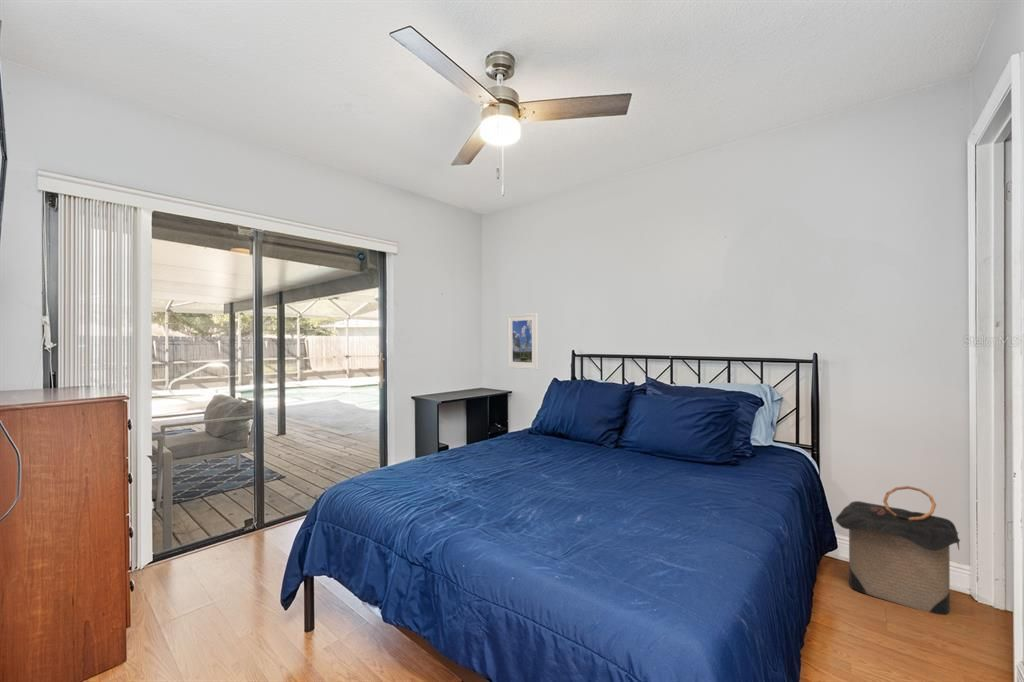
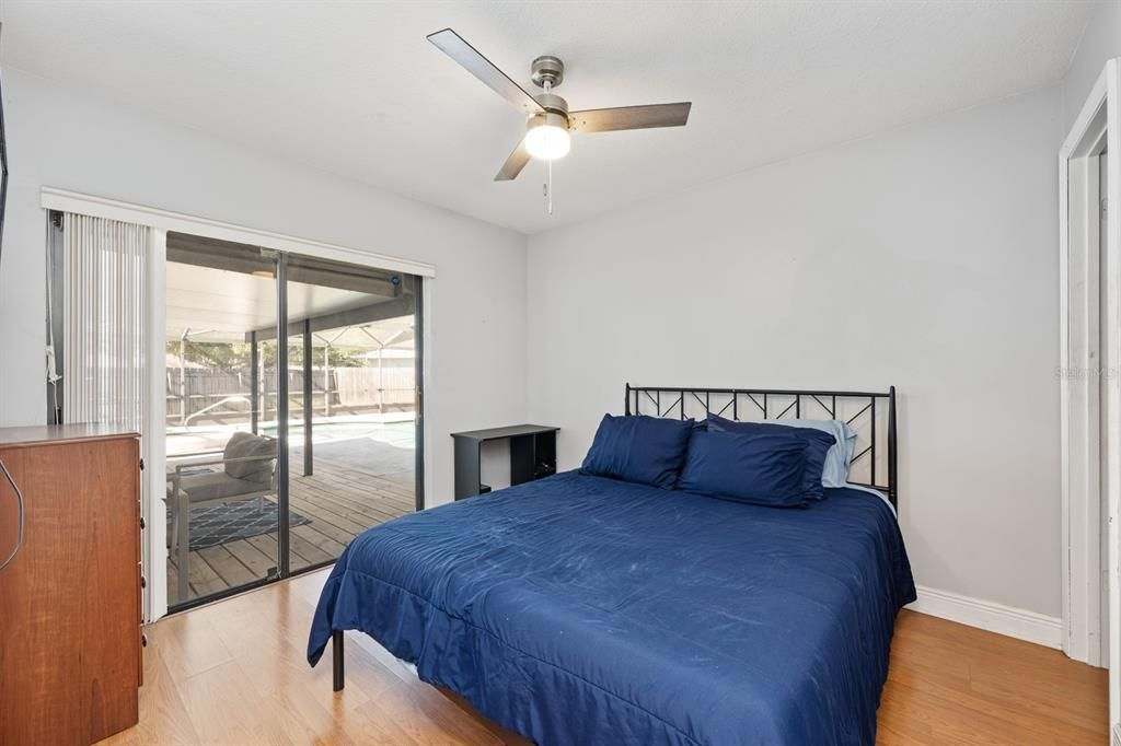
- laundry hamper (894, 541)
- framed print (522, 341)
